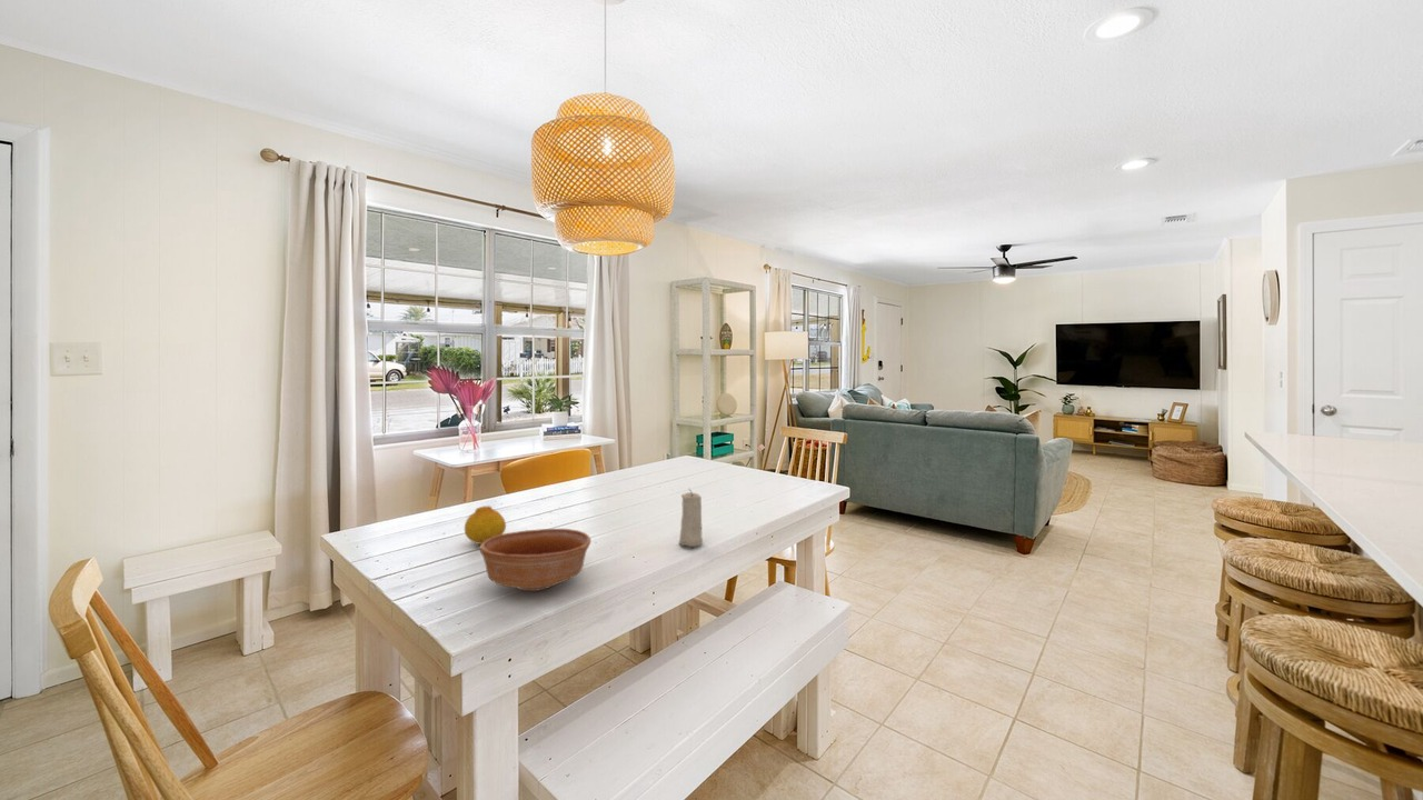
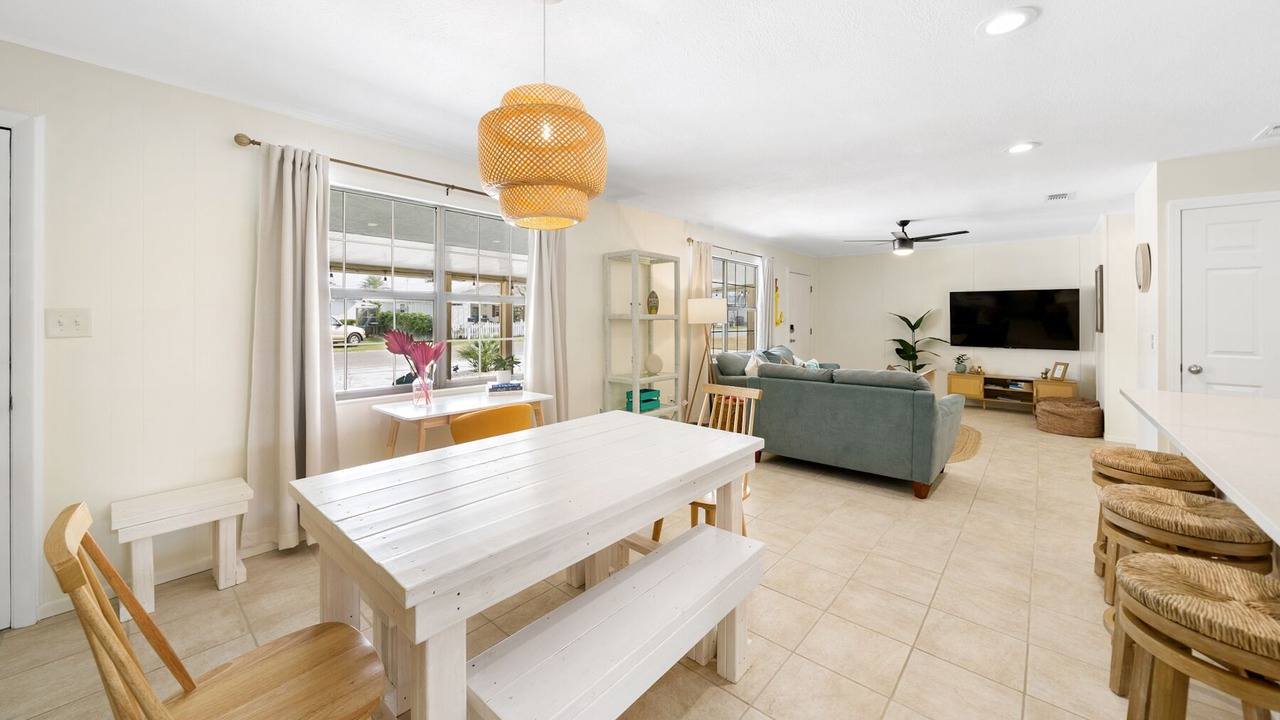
- candle (690, 516)
- fruit (485, 524)
- bowl (537, 562)
